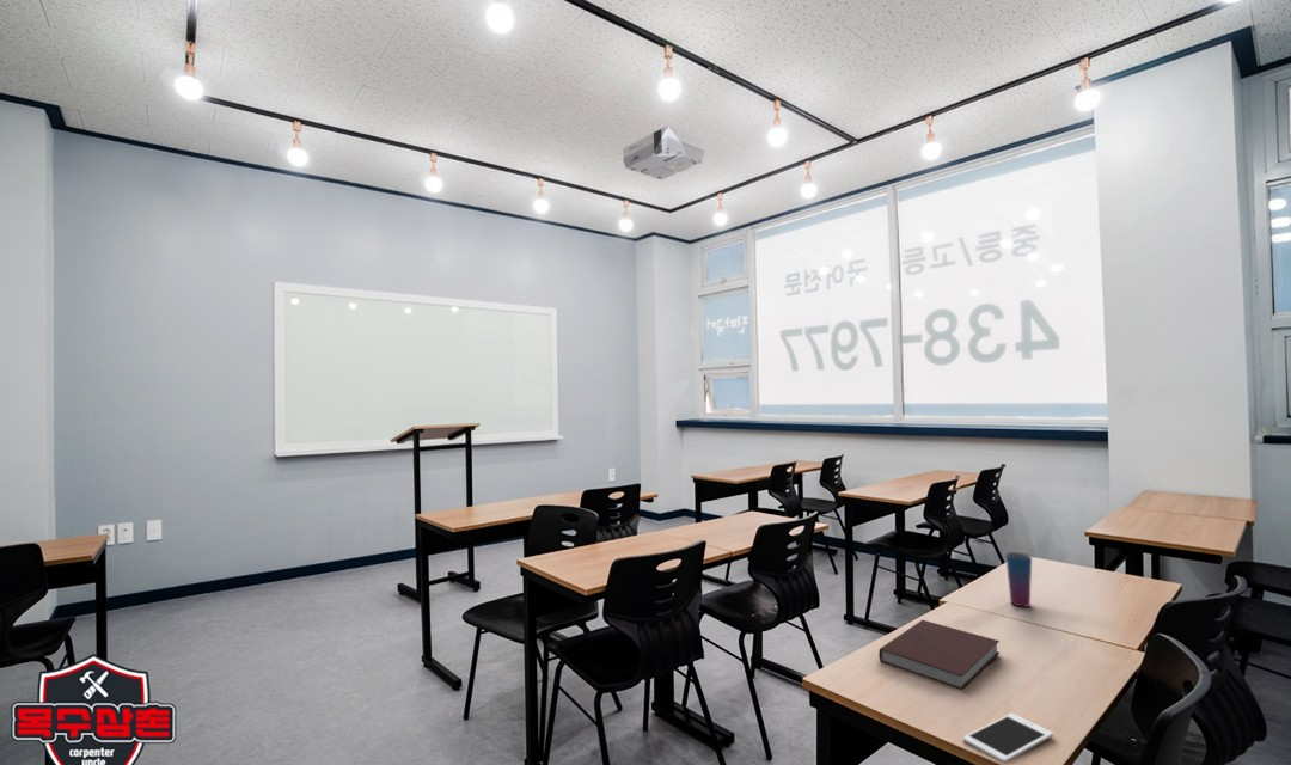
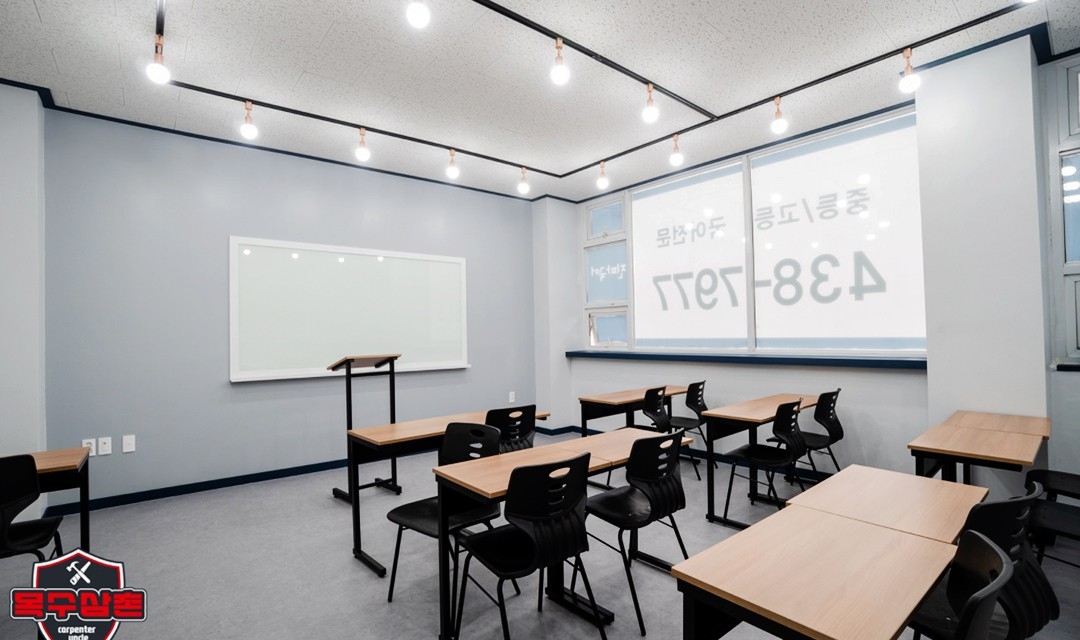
- projector (662, 155)
- cell phone (1008, 736)
- cup (1018, 579)
- notebook (940, 650)
